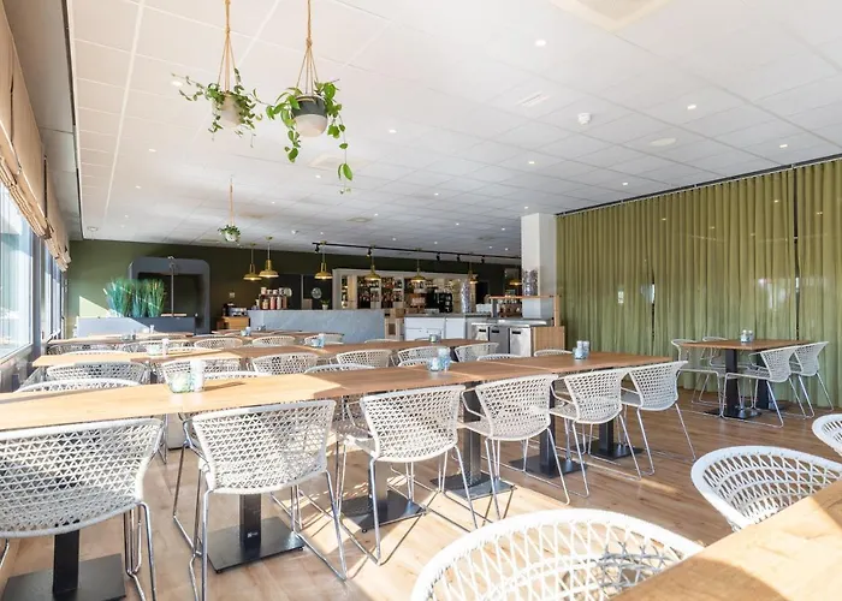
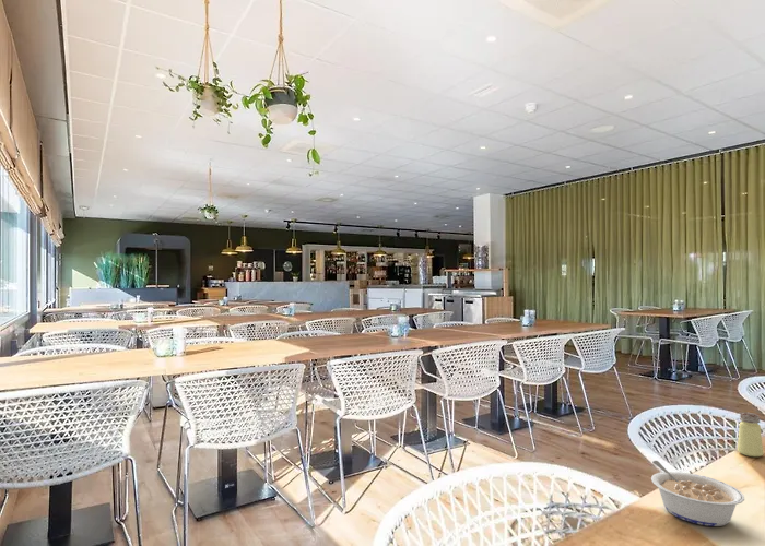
+ legume (692, 496)
+ saltshaker (750, 432)
